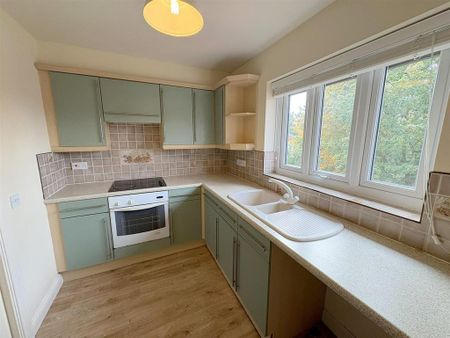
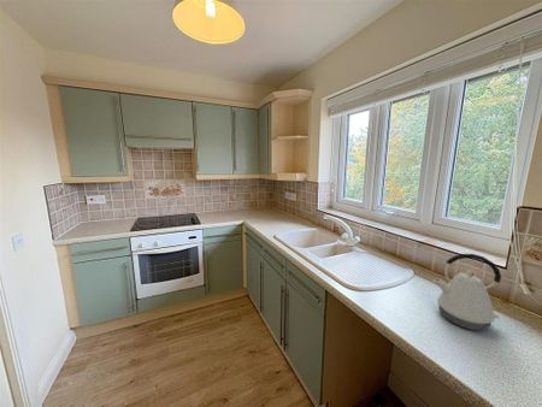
+ kettle (465, 287)
